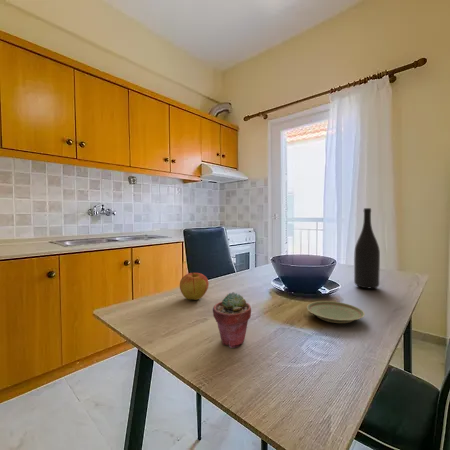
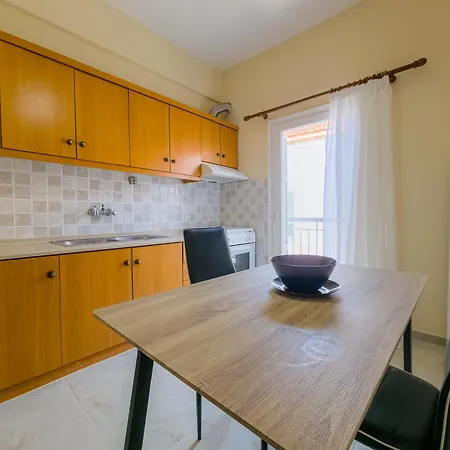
- potted succulent (232, 316)
- plate (334, 312)
- wine bottle (366, 247)
- apple (194, 284)
